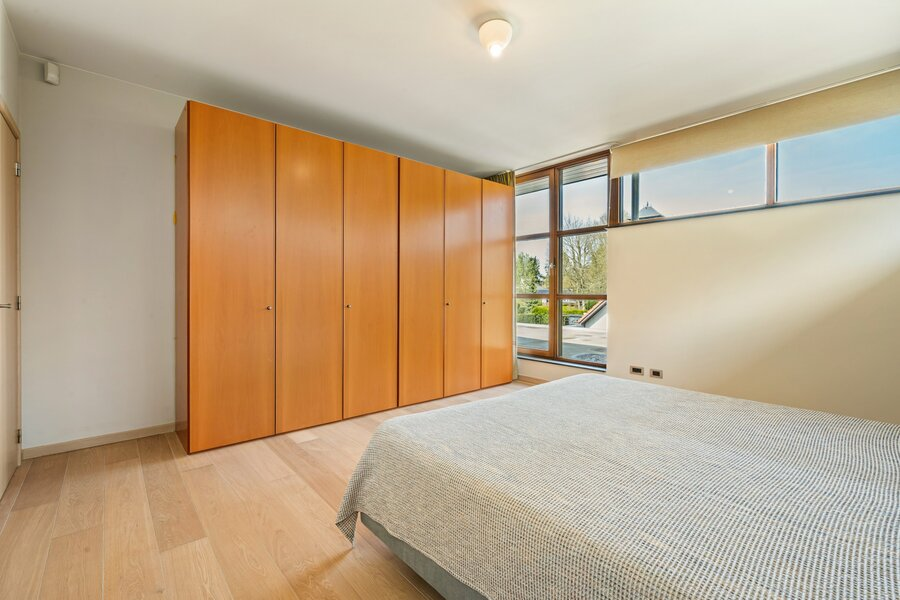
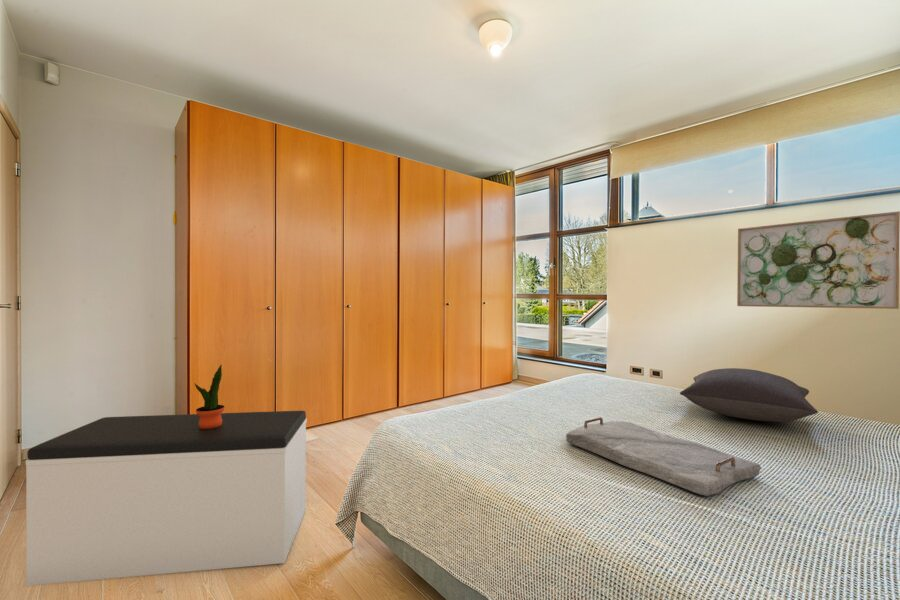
+ serving tray (657, 445)
+ pillow (745, 393)
+ potted plant (211, 395)
+ wall art (809, 264)
+ bench (187, 483)
